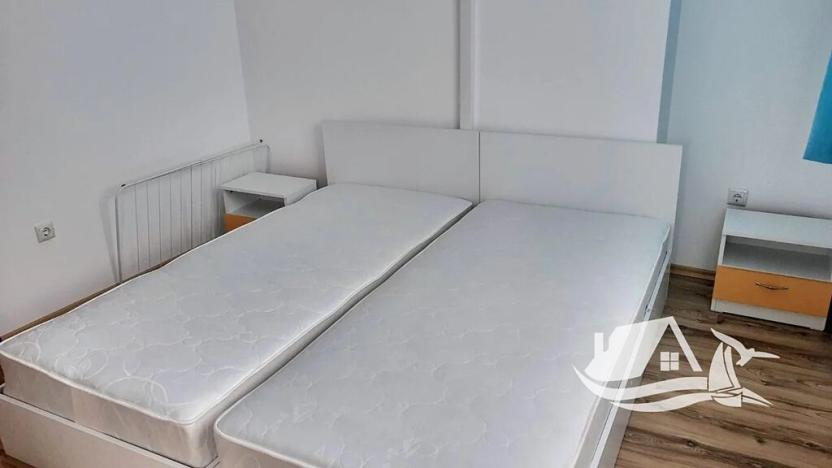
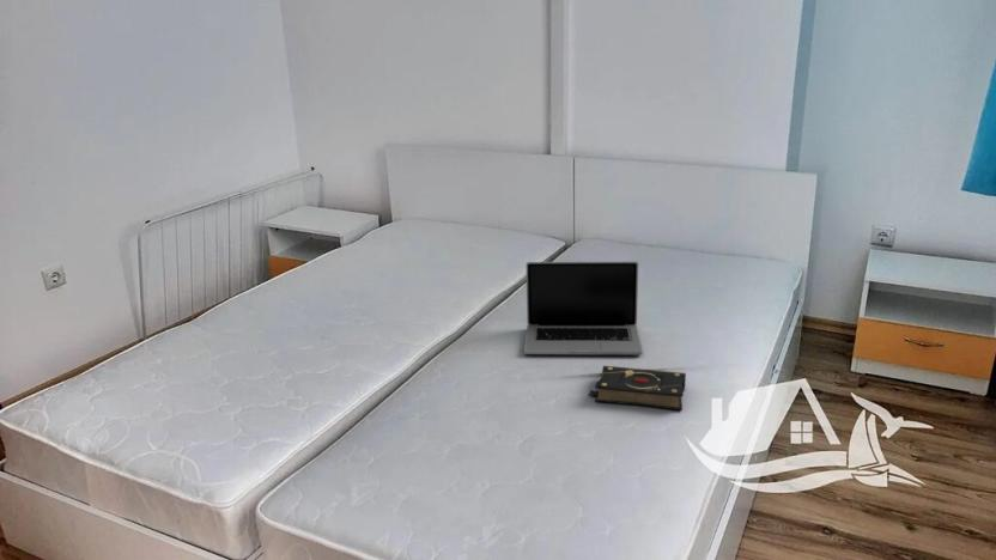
+ book (636, 385)
+ laptop (582, 308)
